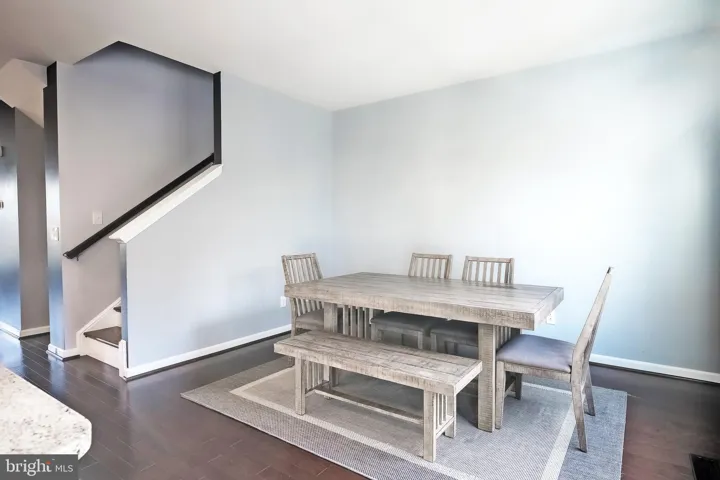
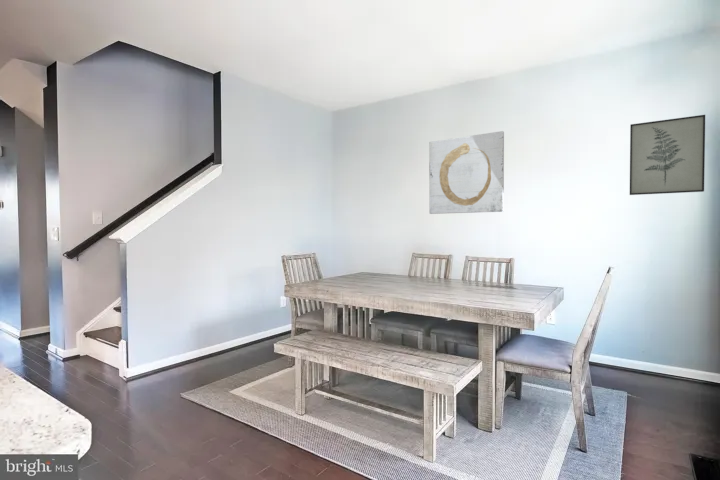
+ wall art (464, 175)
+ wall art (665, 156)
